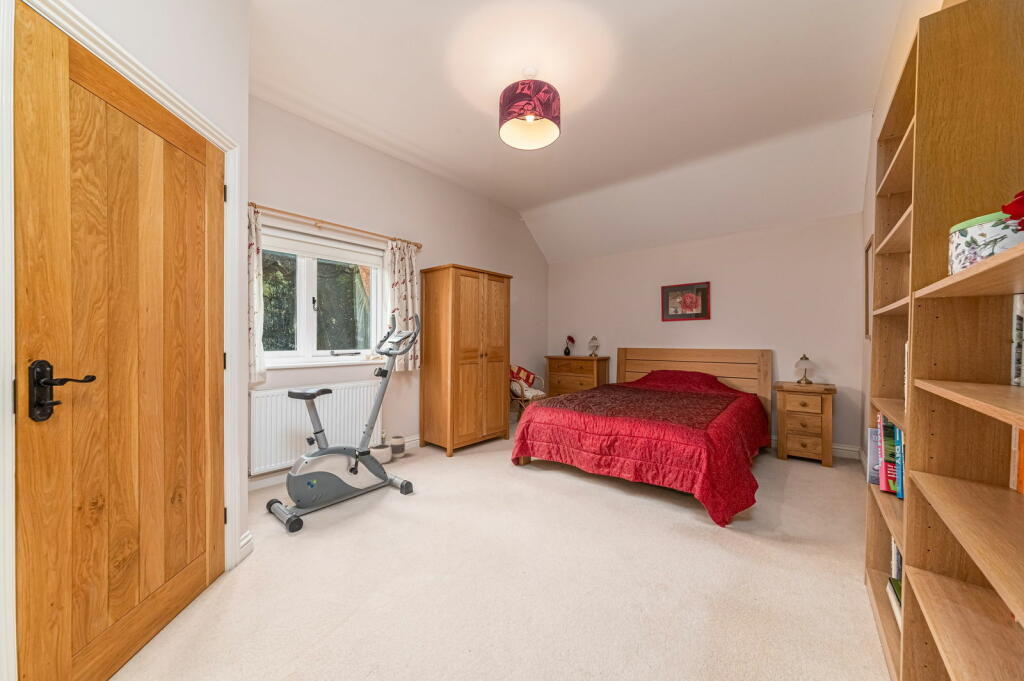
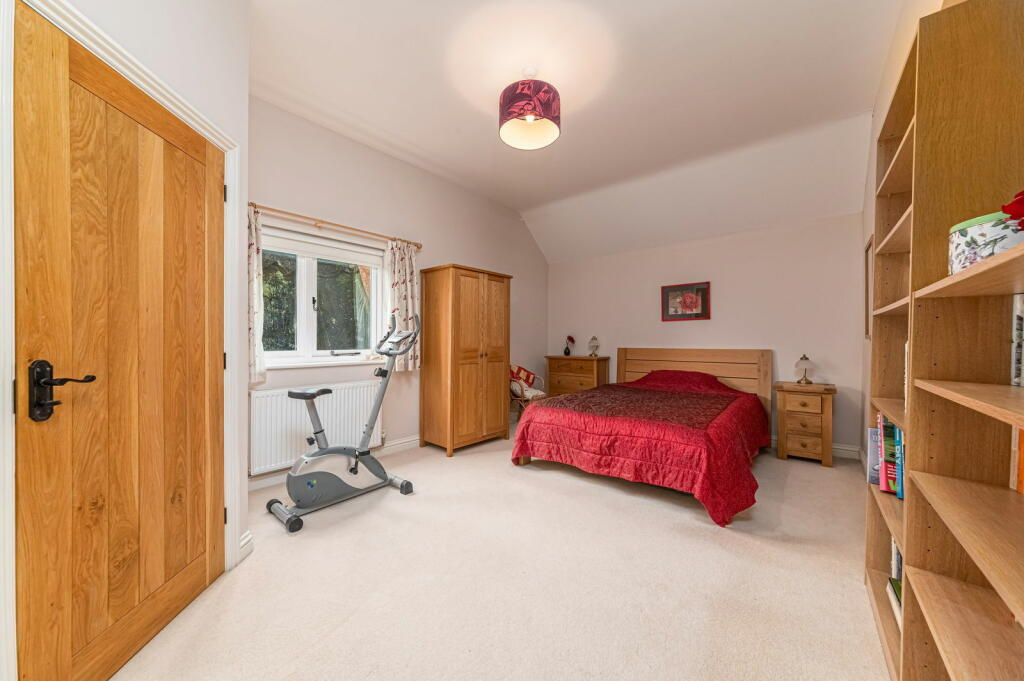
- waste basket (387, 448)
